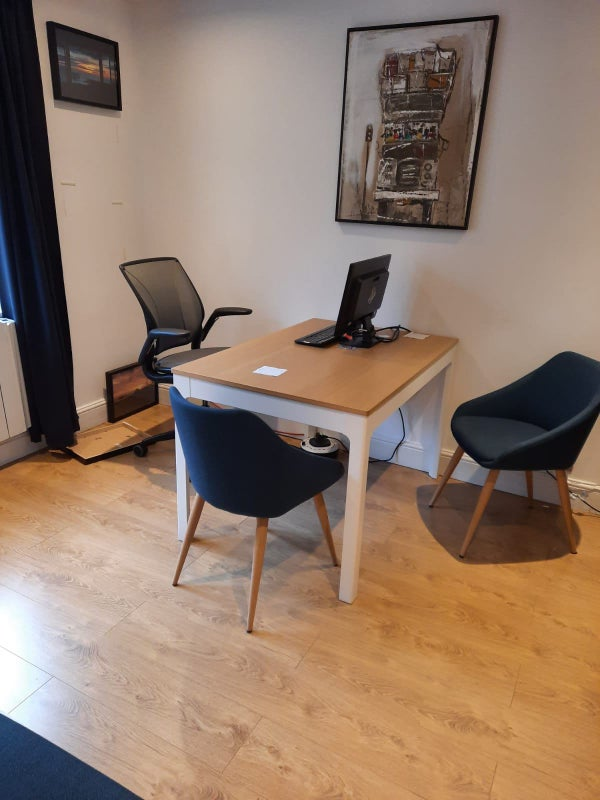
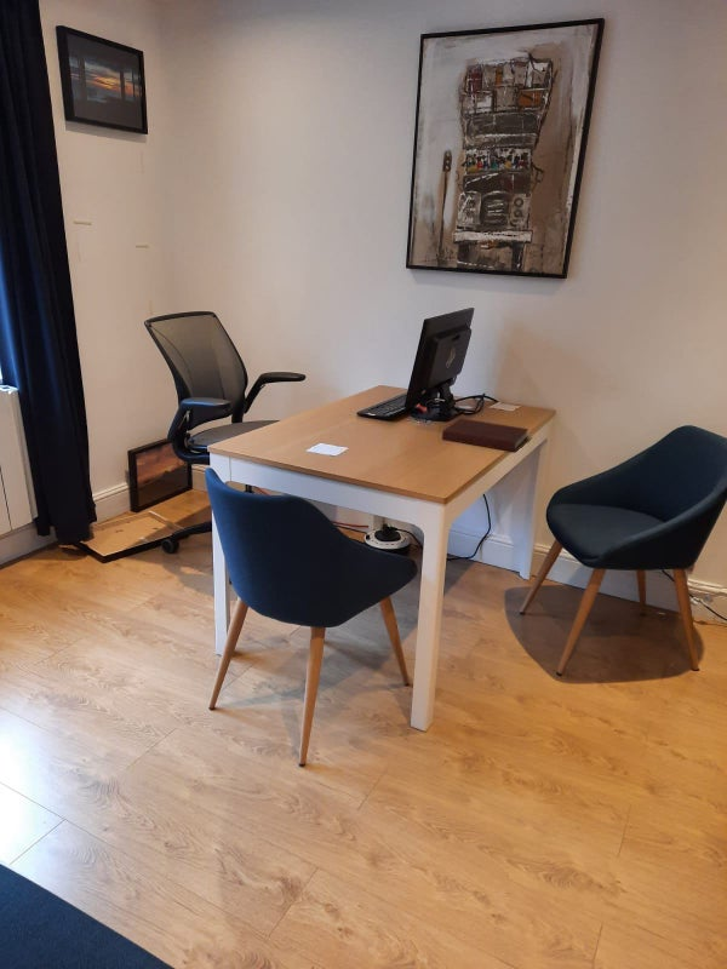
+ notebook (485, 434)
